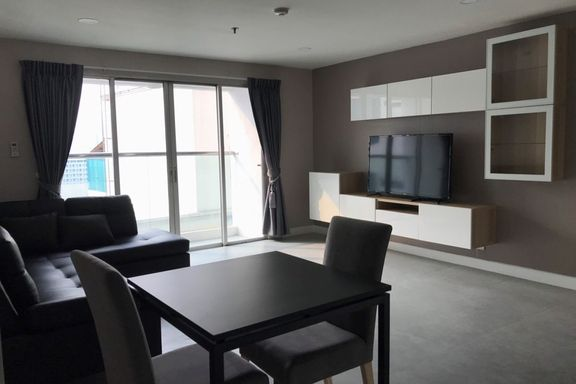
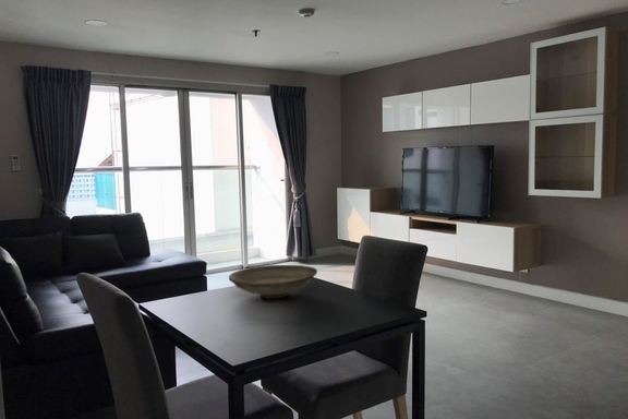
+ decorative bowl (274, 283)
